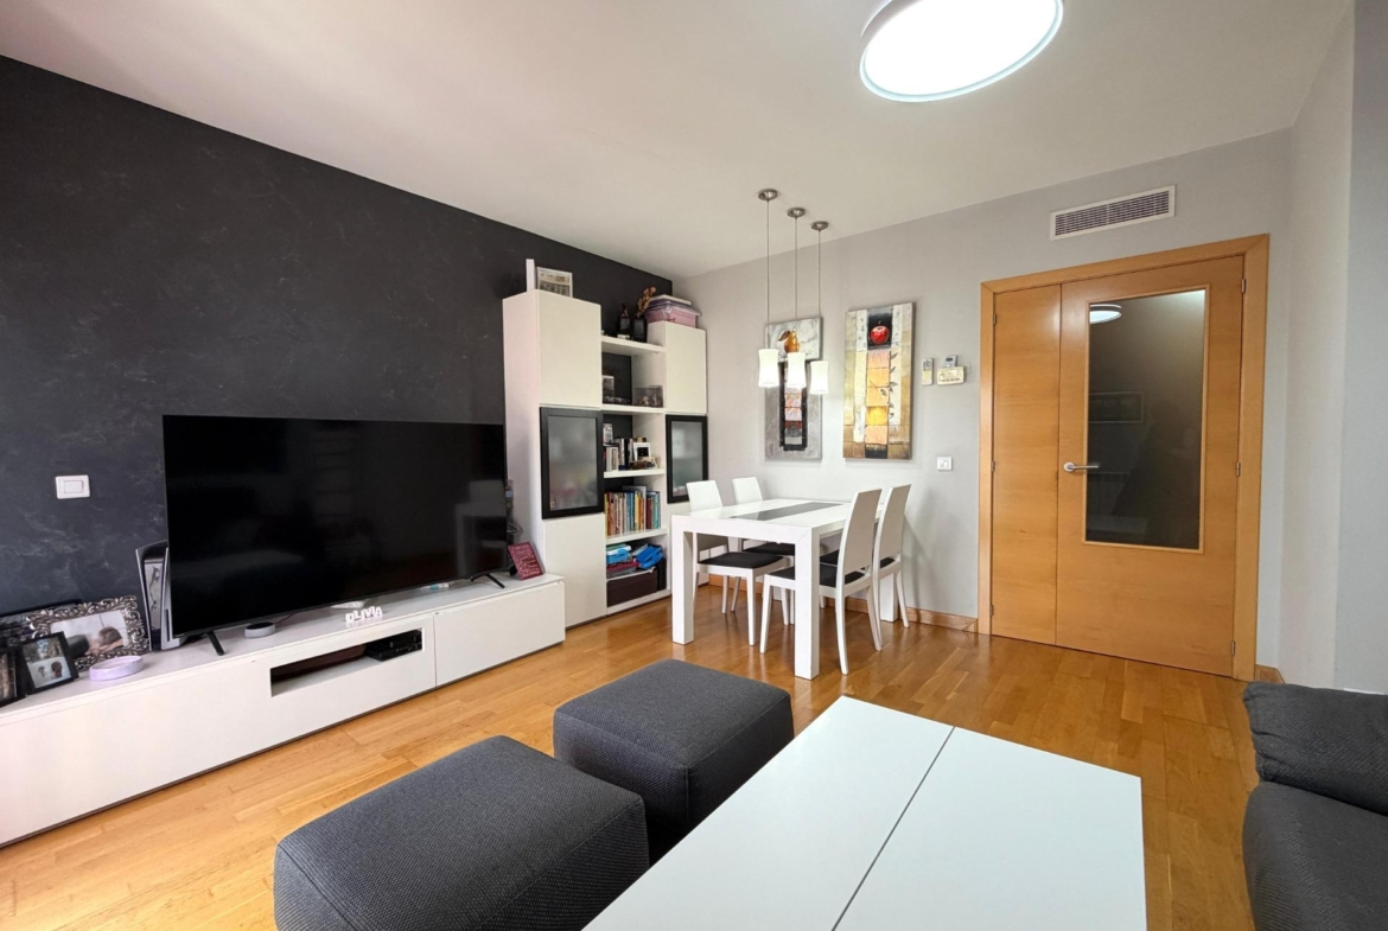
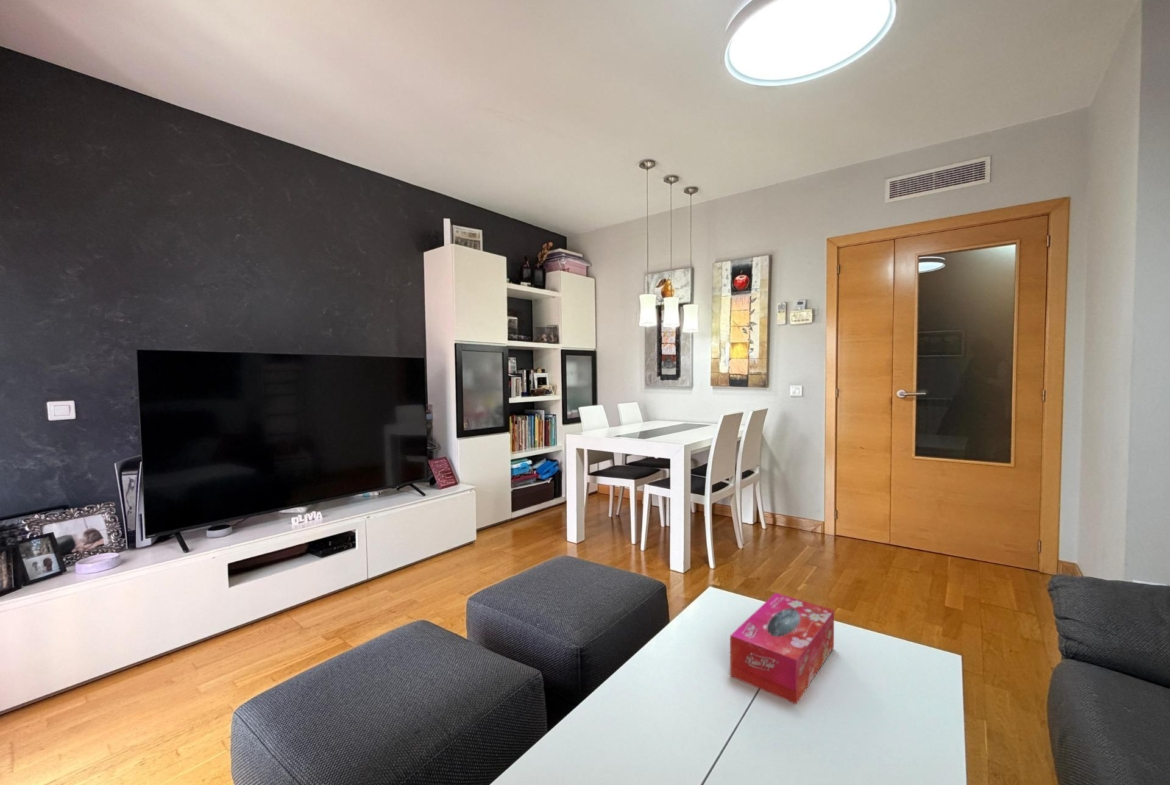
+ tissue box (784, 641)
